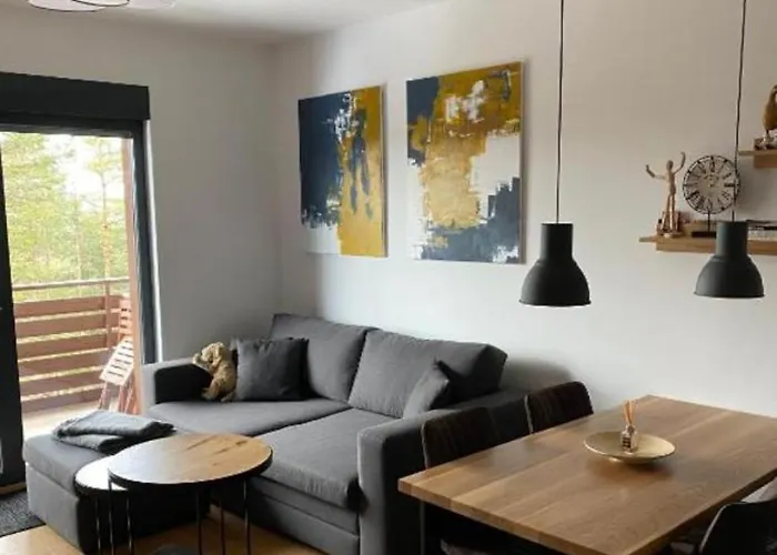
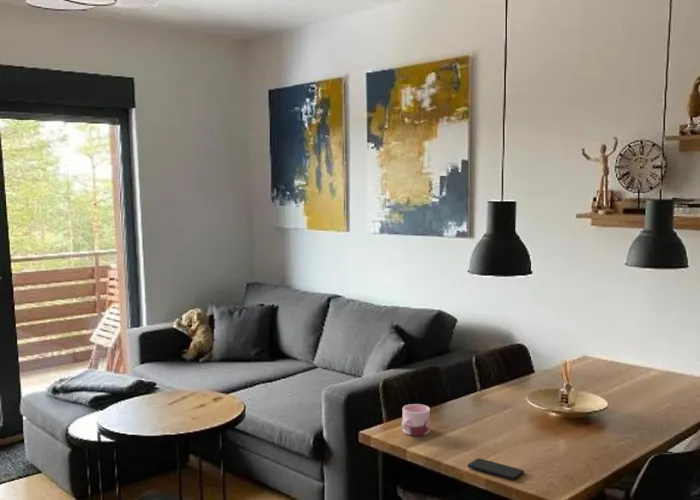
+ mug (413, 420)
+ smartphone (495, 468)
